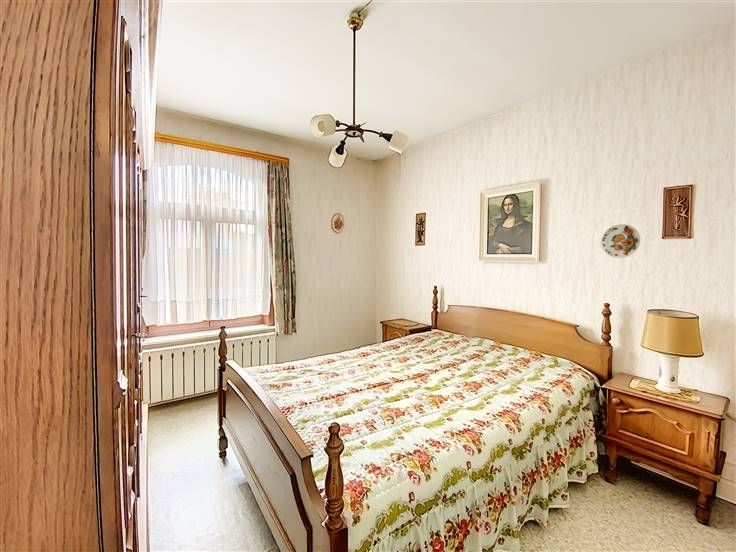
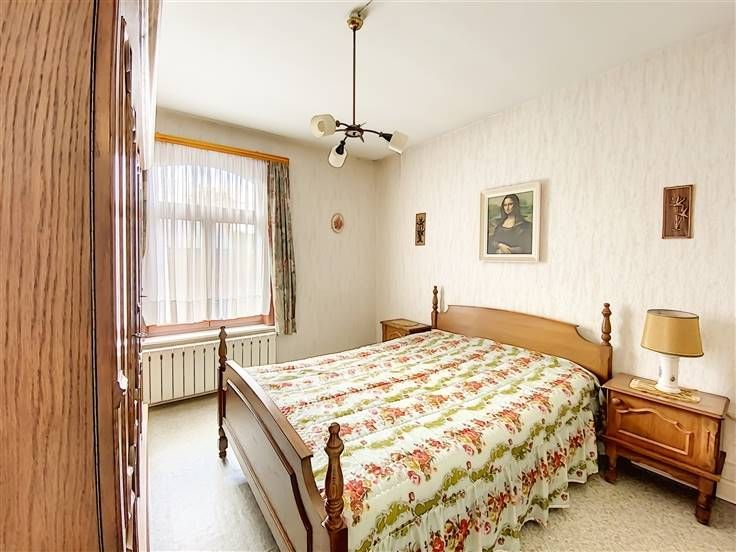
- decorative plate (620, 241)
